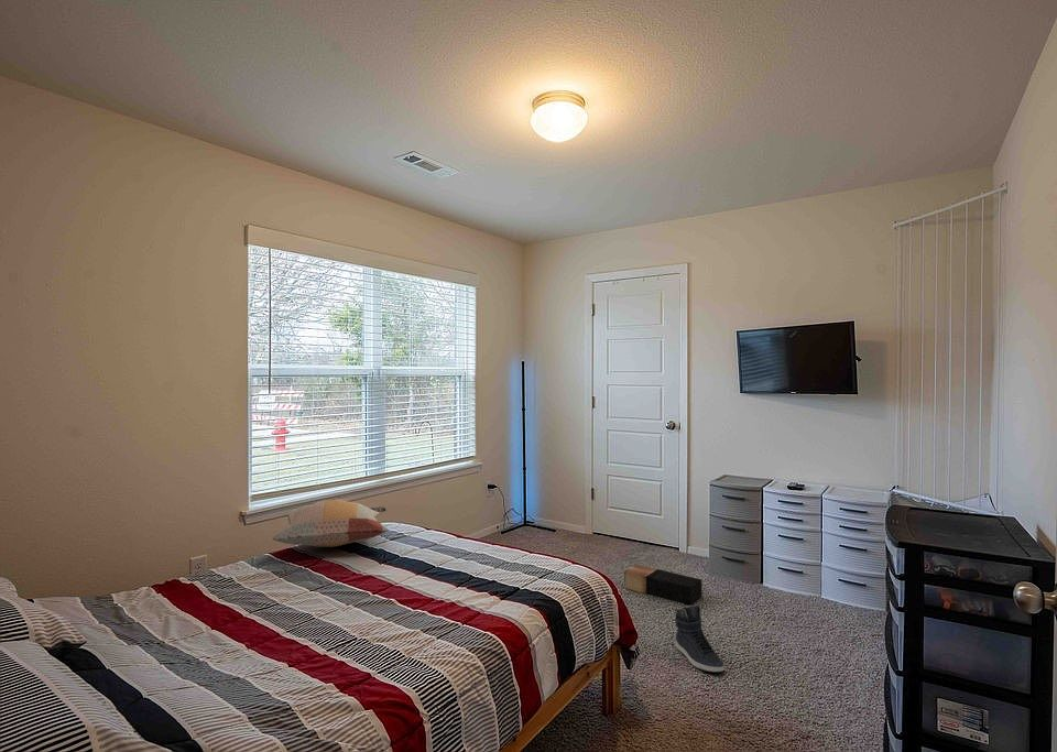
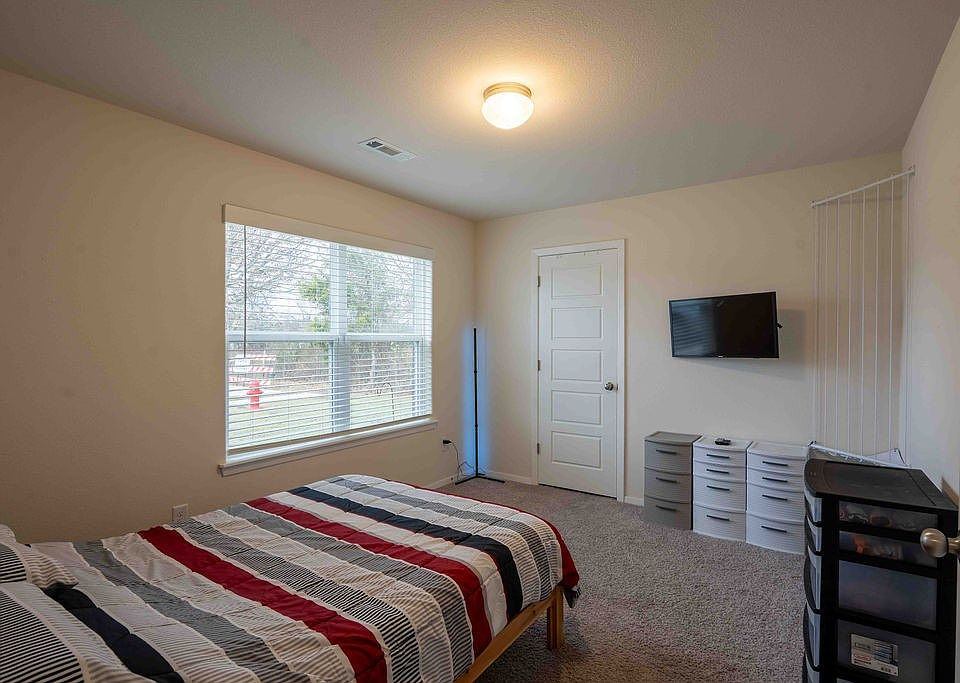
- decorative pillow (335, 522)
- sneaker (698, 634)
- cardboard box (662, 584)
